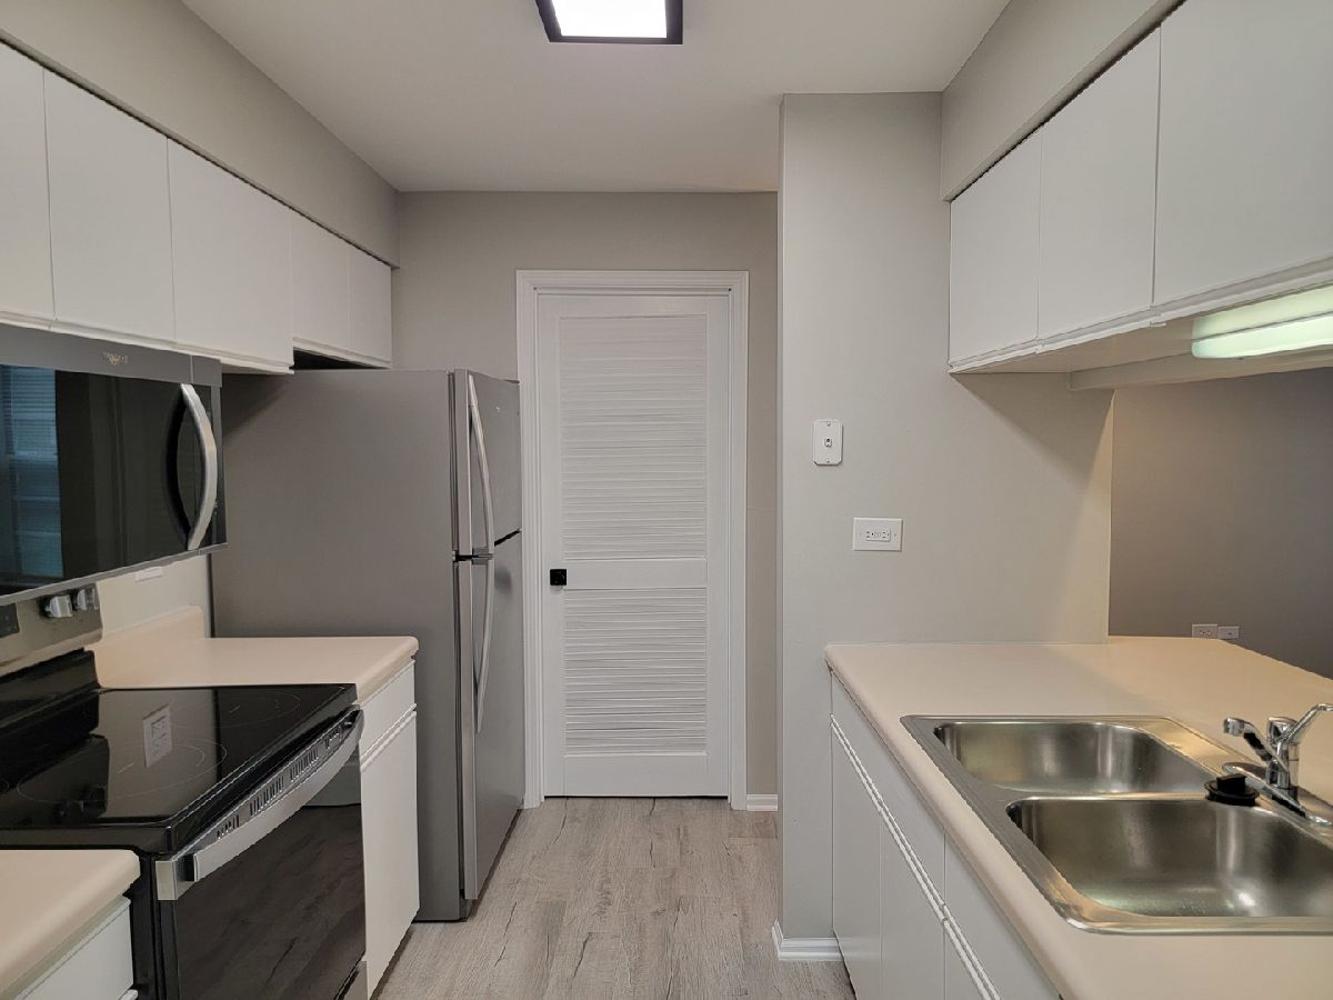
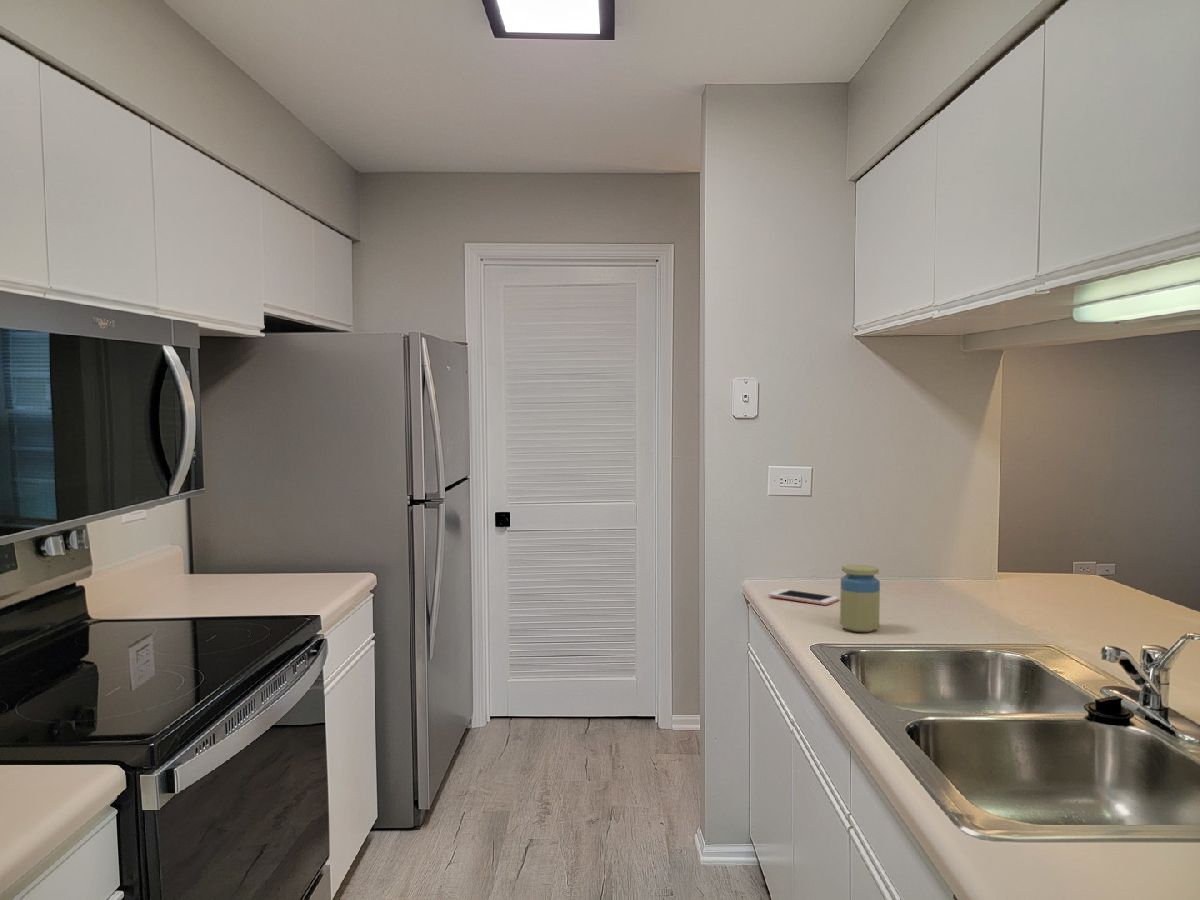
+ jar (859, 598)
+ cell phone (803, 596)
